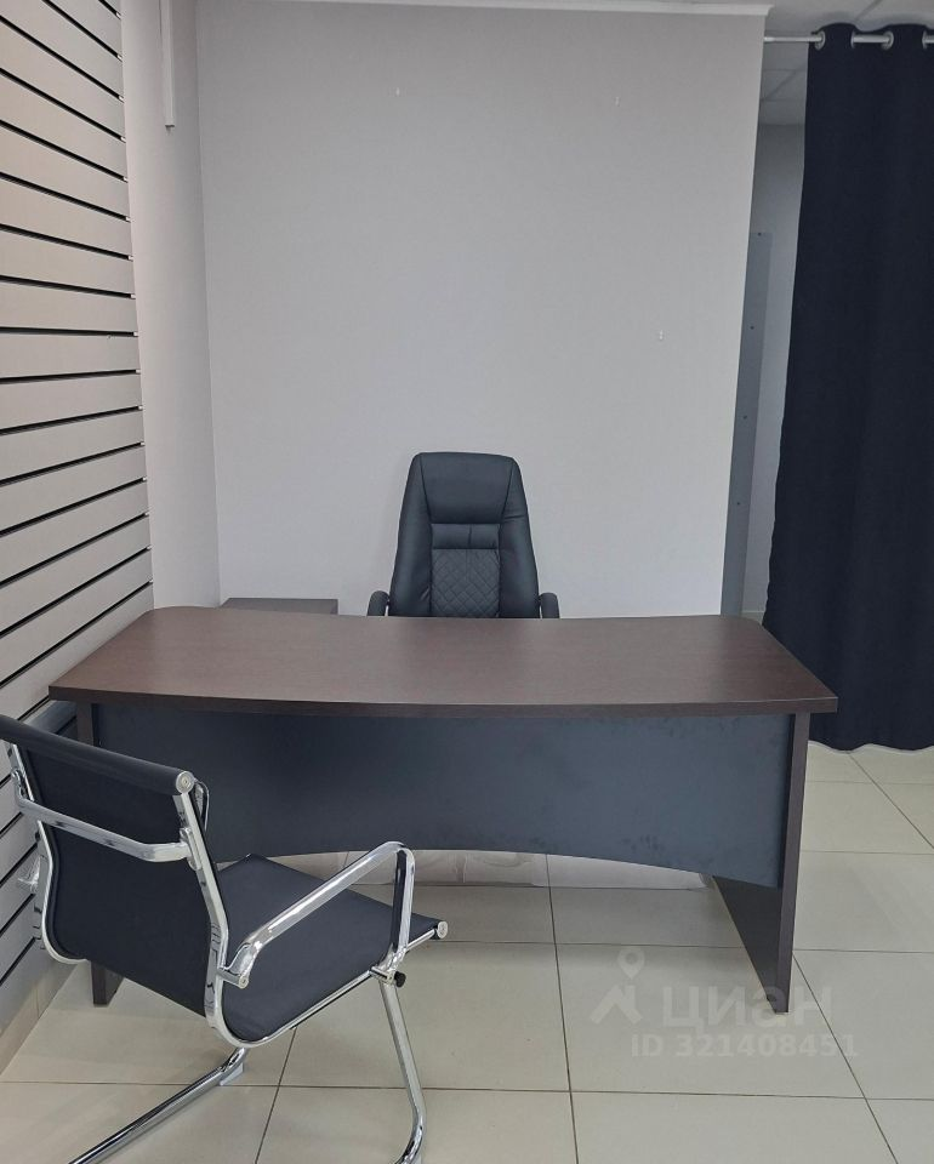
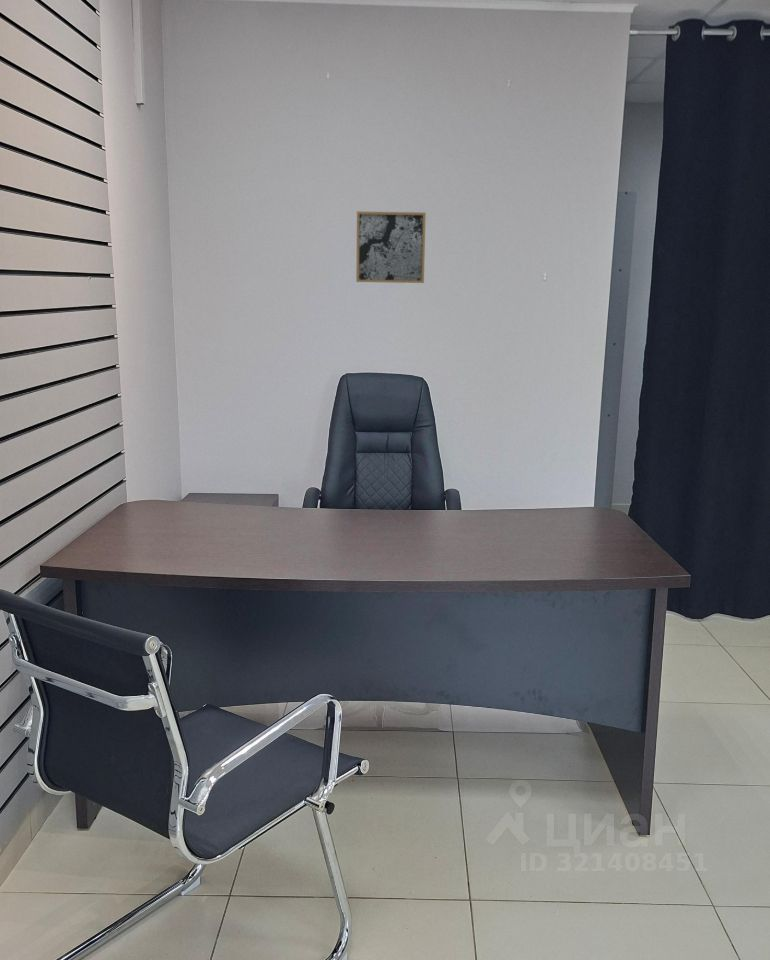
+ wall art (390, 247)
